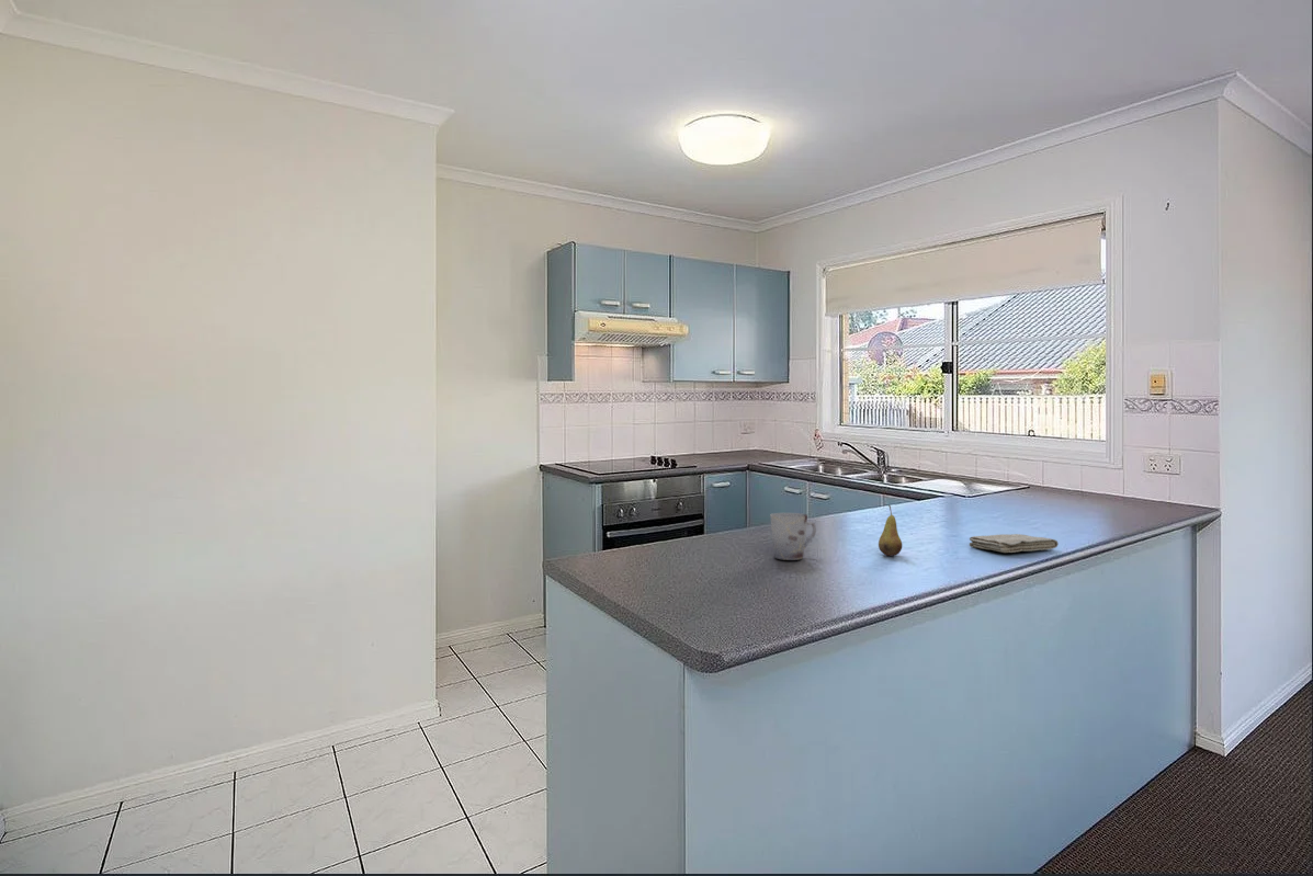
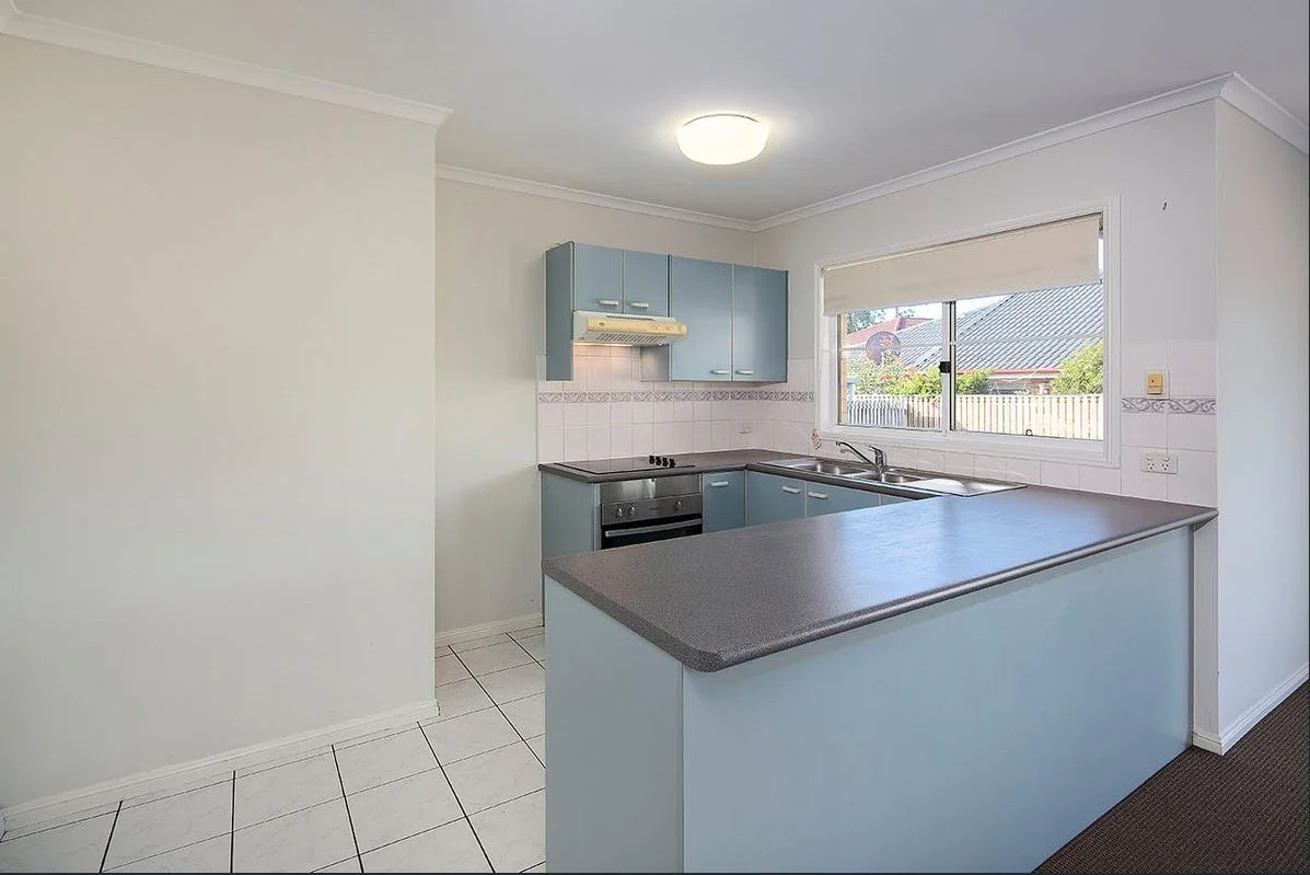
- washcloth (1011, 542)
- cup (794, 535)
- fruit (890, 530)
